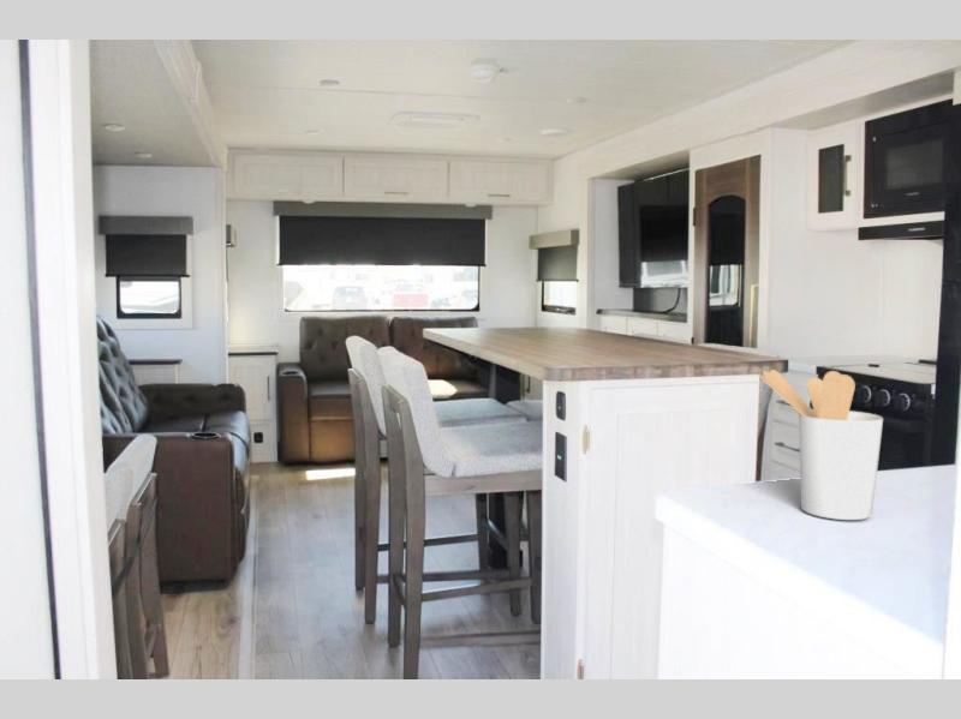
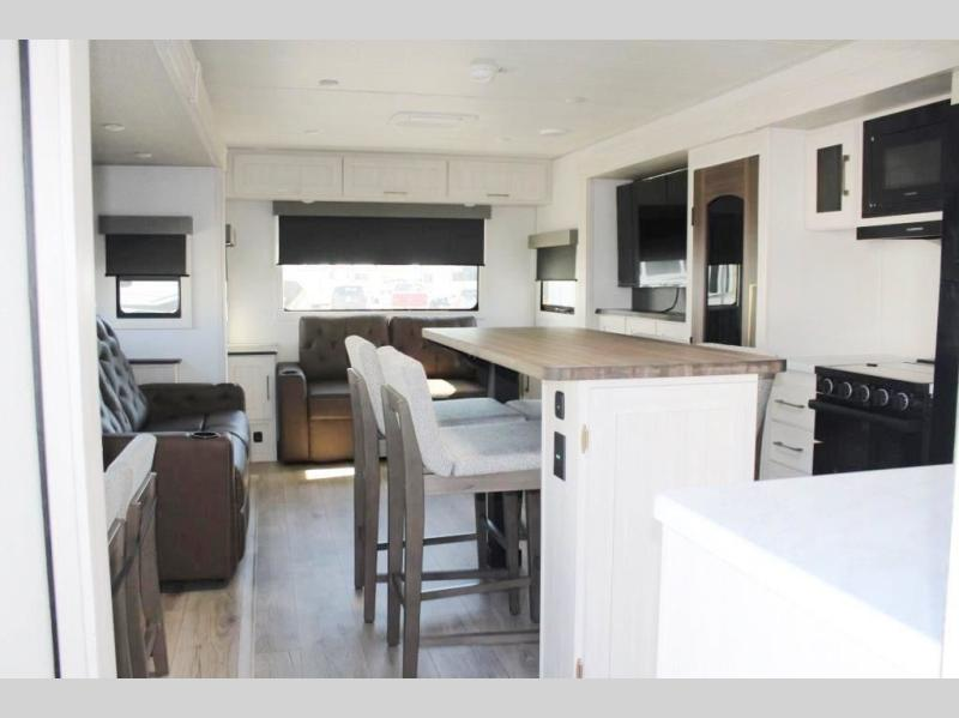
- utensil holder (816, 438)
